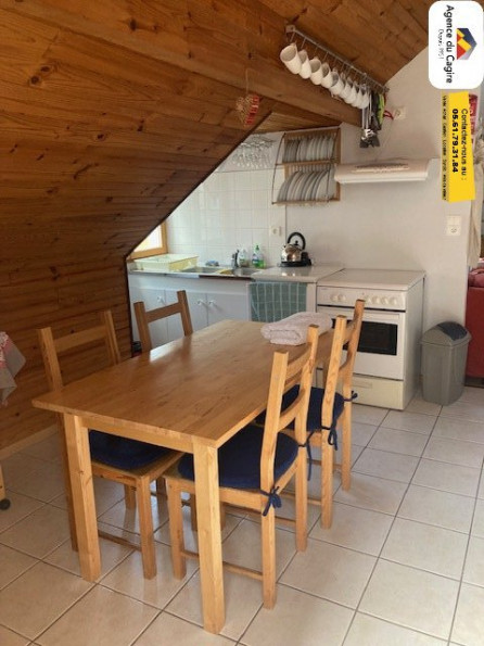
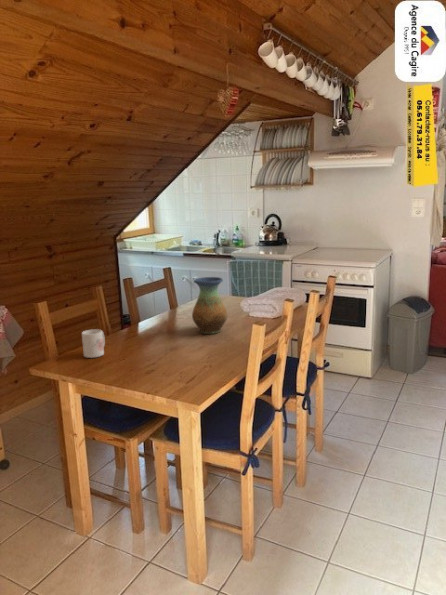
+ vase (209, 305)
+ mug (95, 342)
